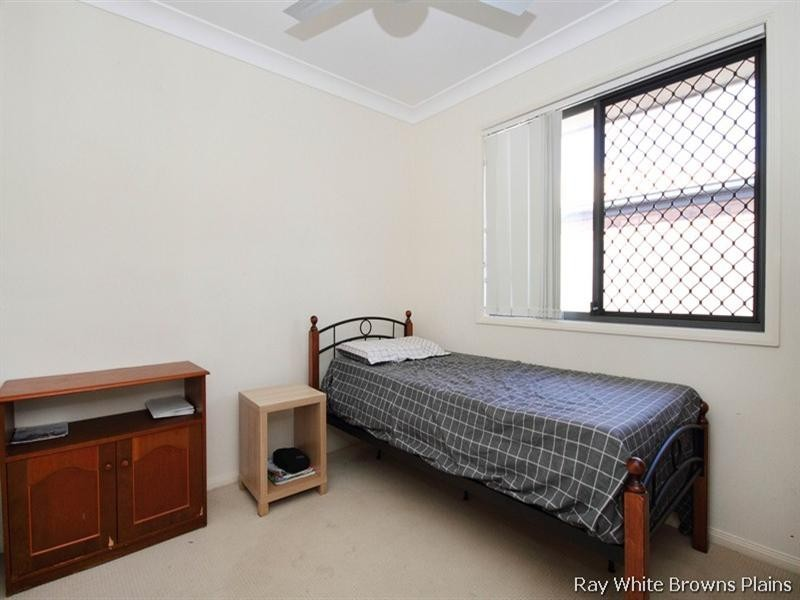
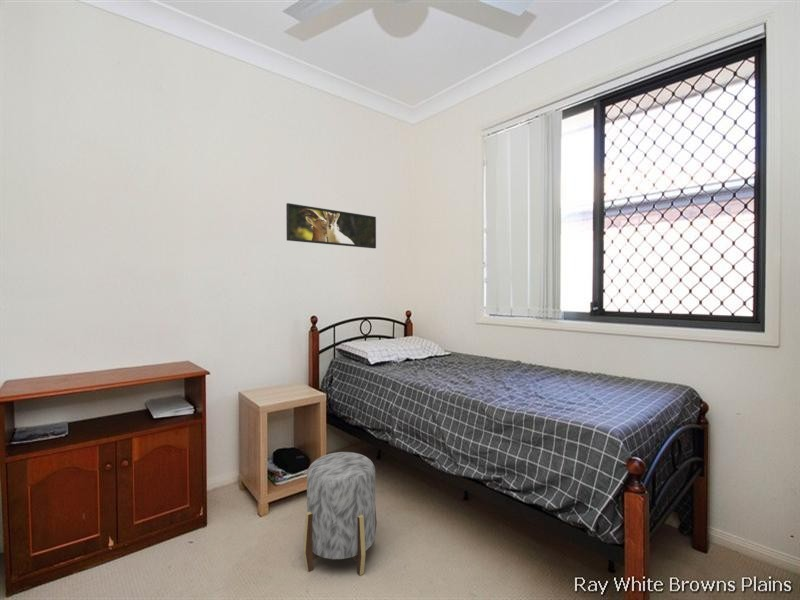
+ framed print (334, 227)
+ stool (341, 506)
